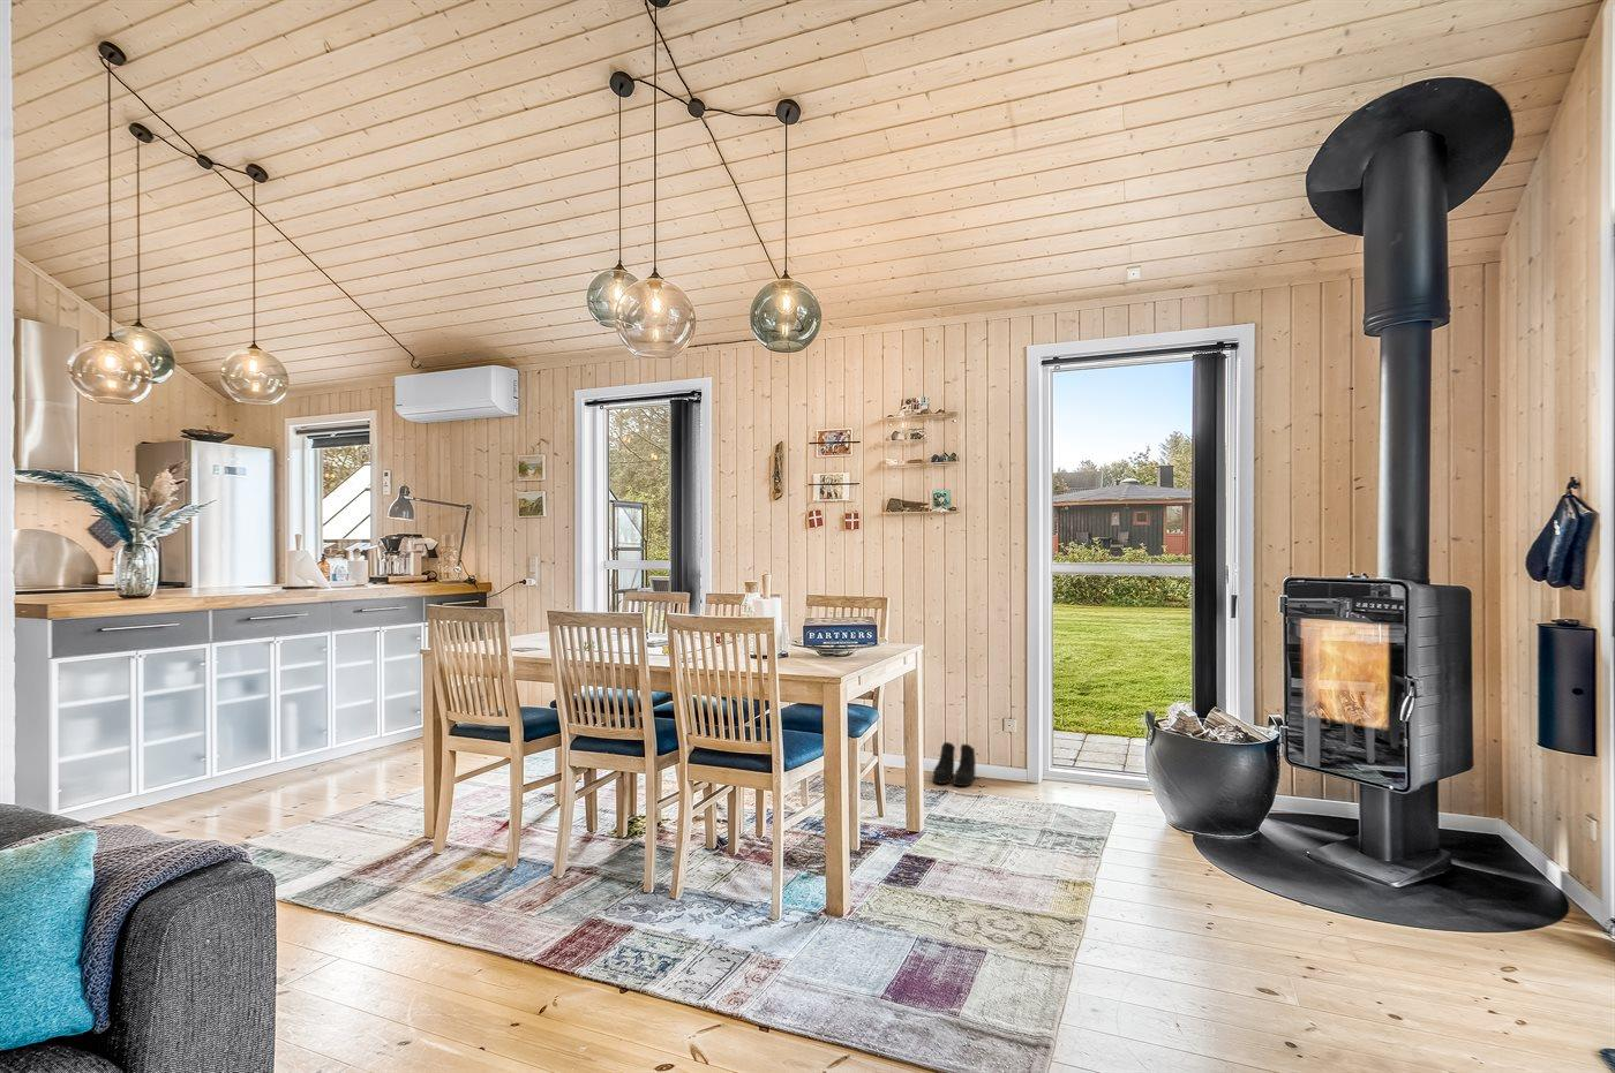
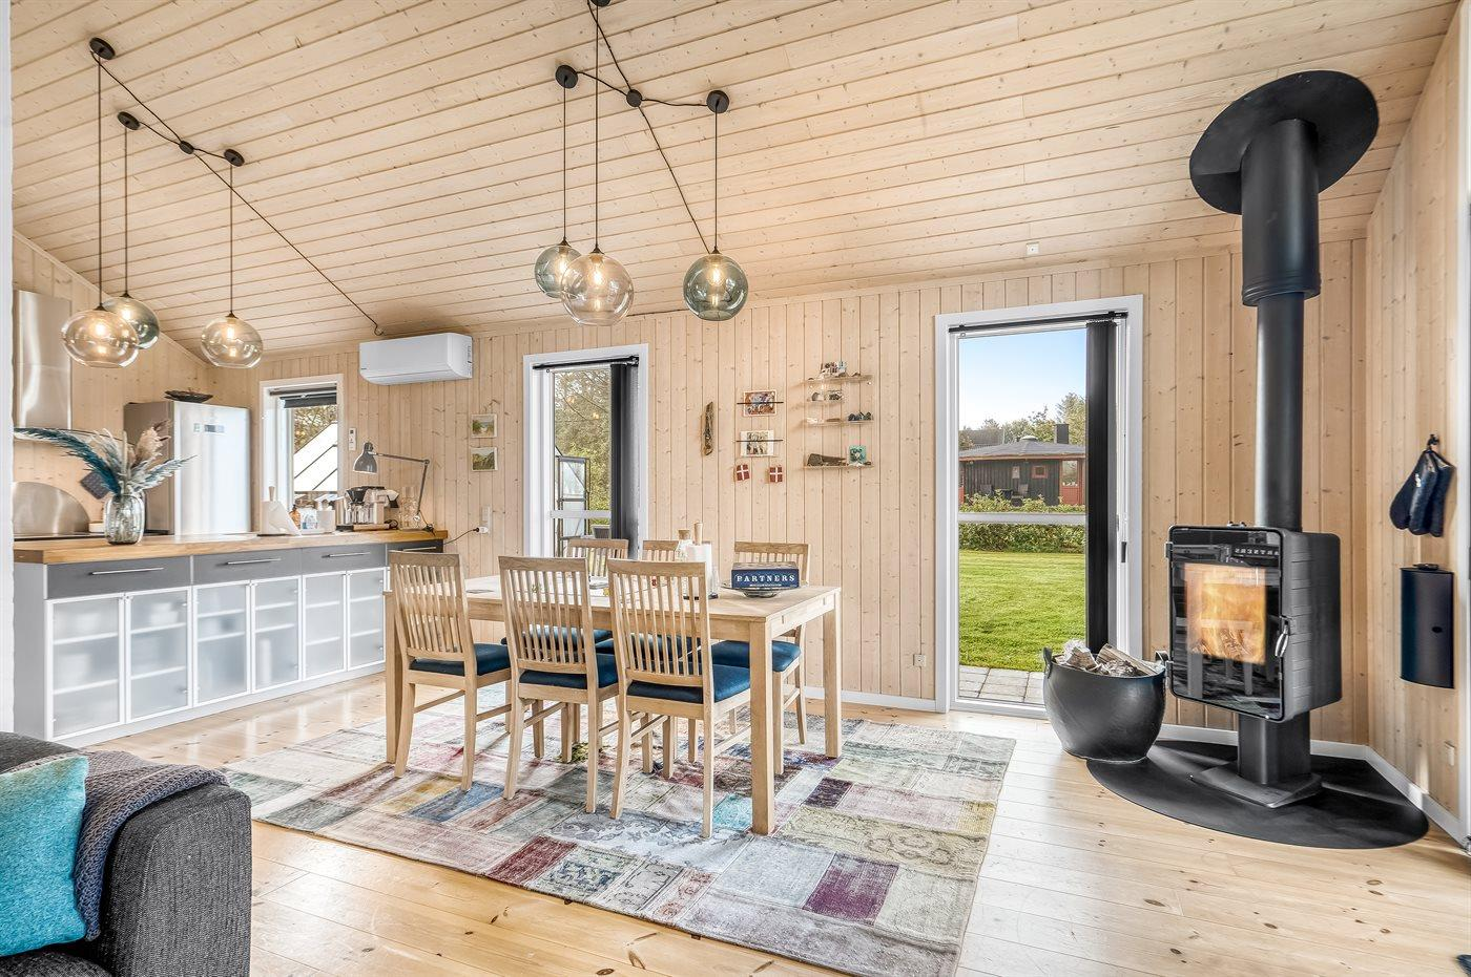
- boots (952, 762)
